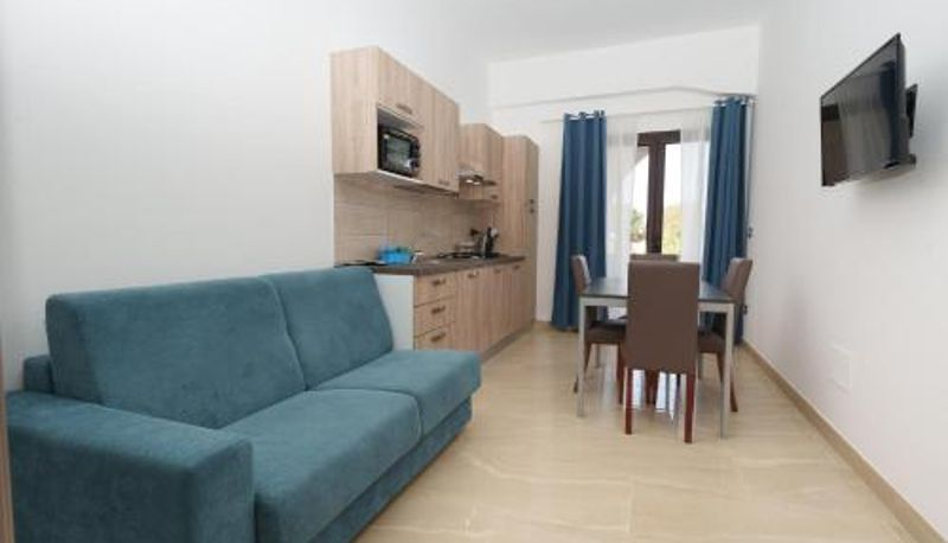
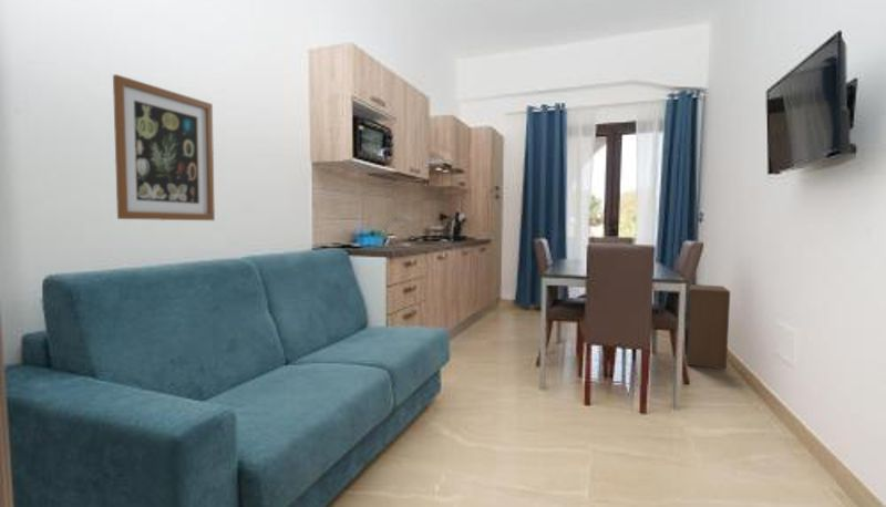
+ speaker (704, 324)
+ wall art (169, 155)
